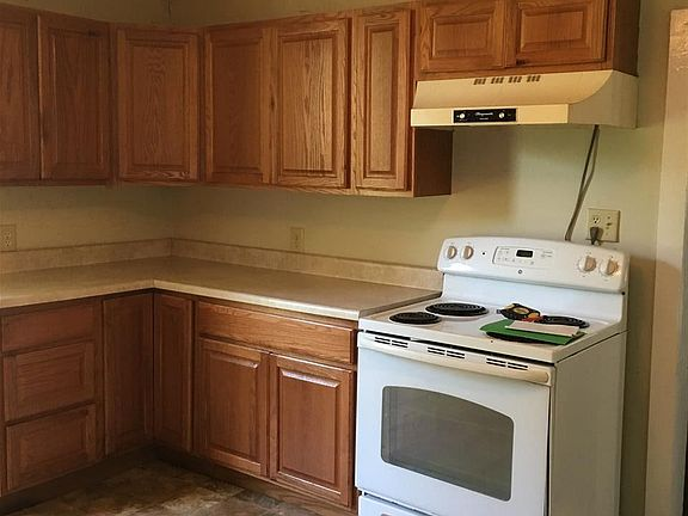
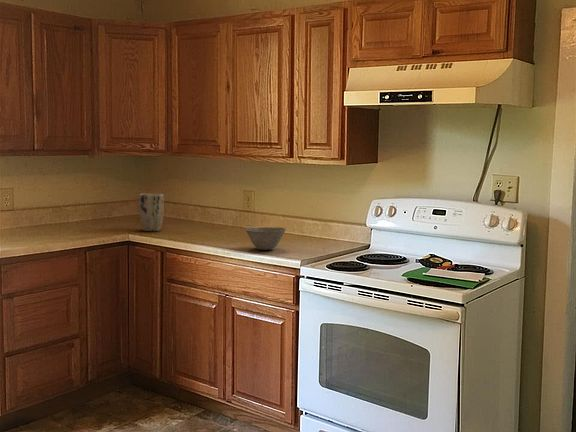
+ bowl (265, 239)
+ plant pot (151, 212)
